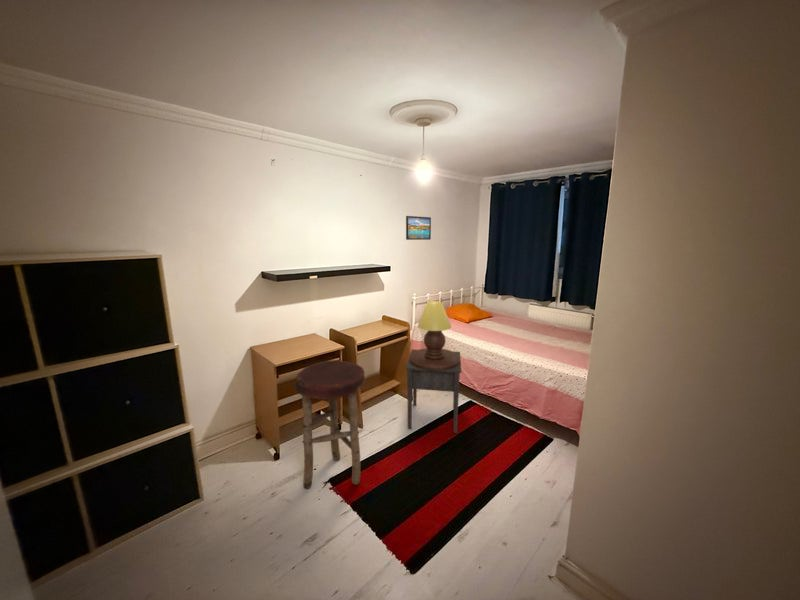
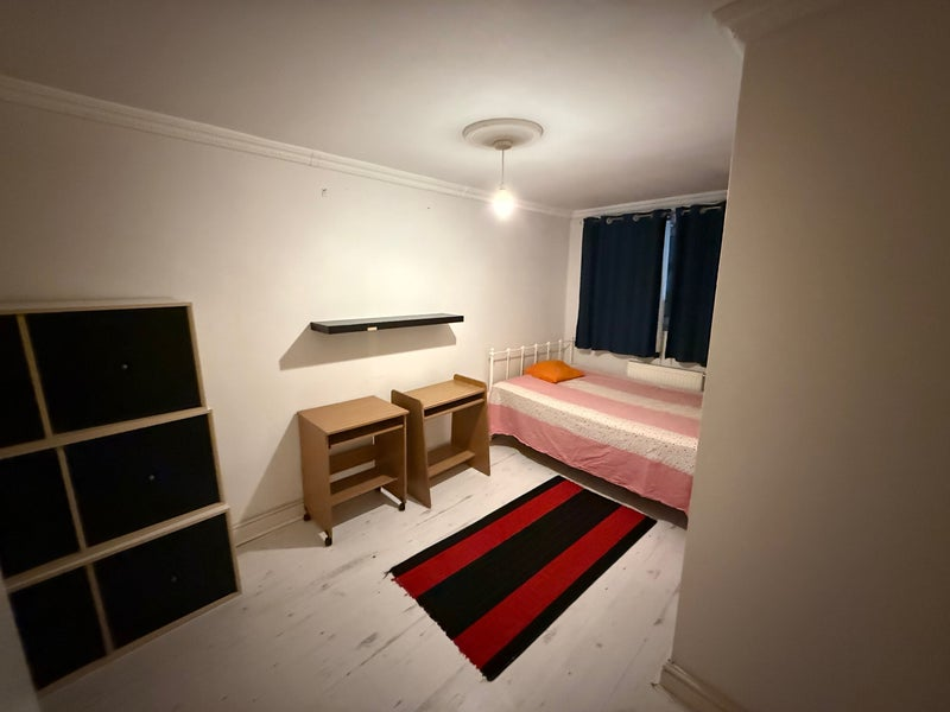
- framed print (418, 228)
- stool (333, 426)
- nightstand (433, 388)
- table lamp (434, 331)
